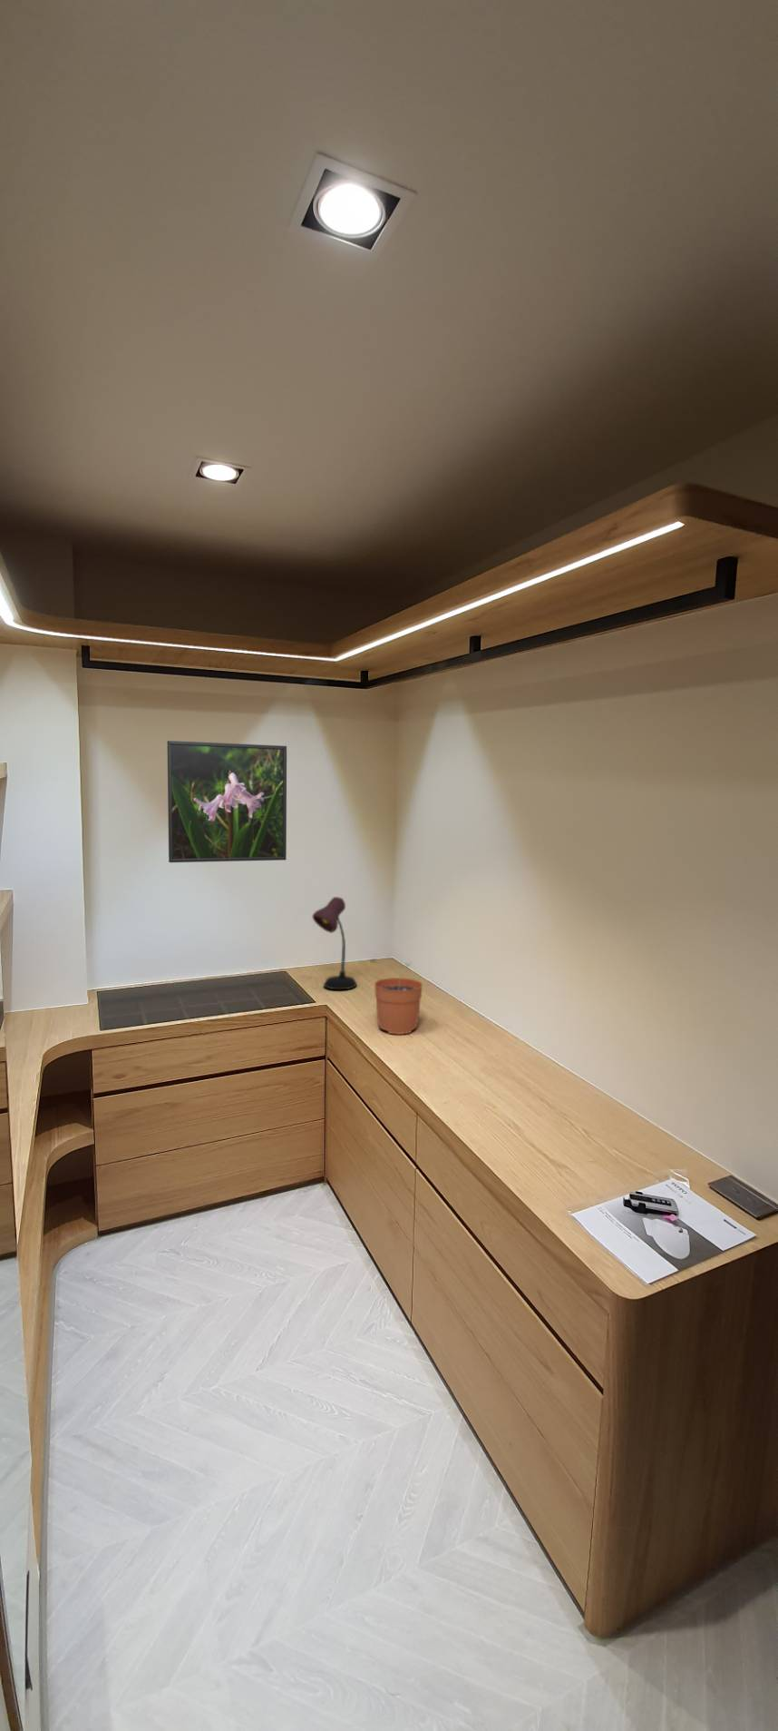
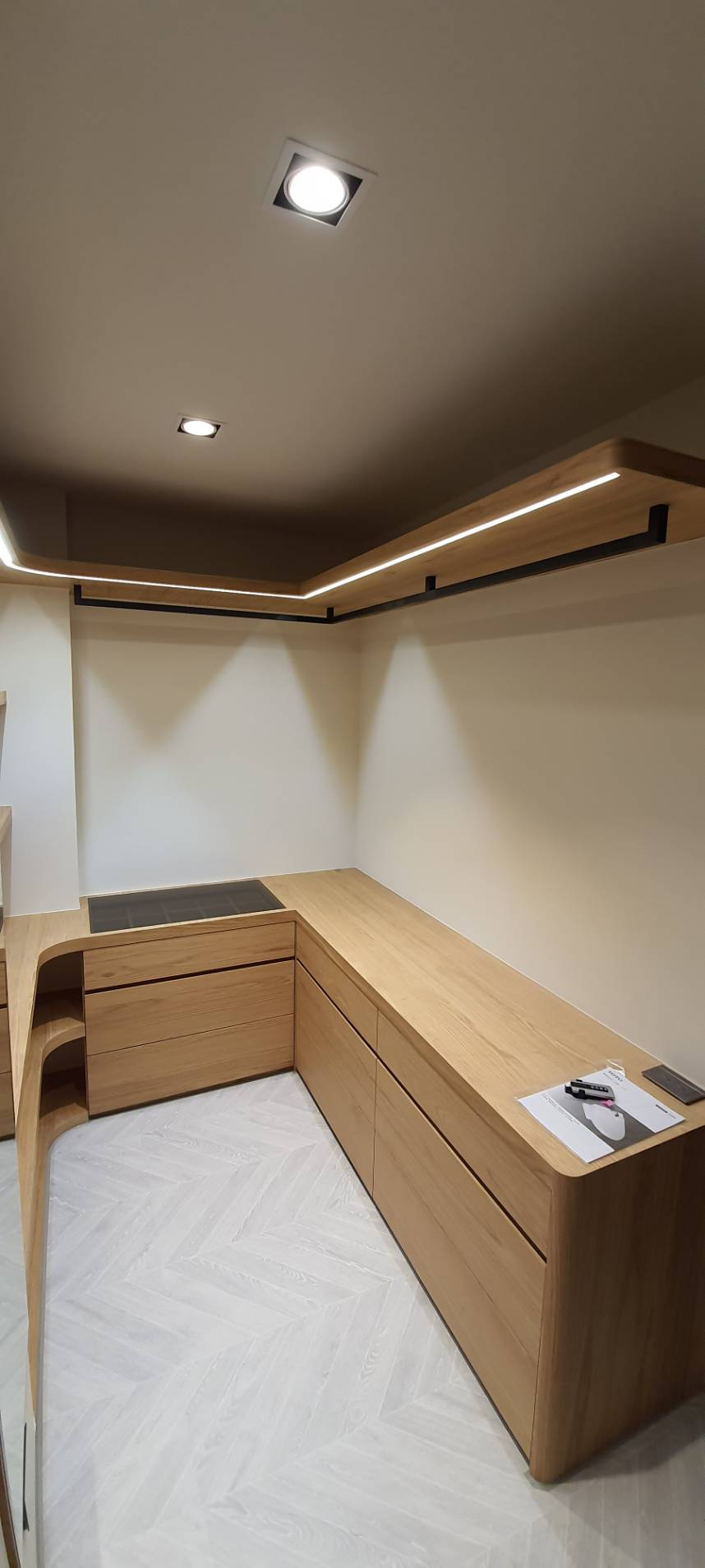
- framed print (228, 803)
- desk lamp (342, 942)
- plant pot (398, 995)
